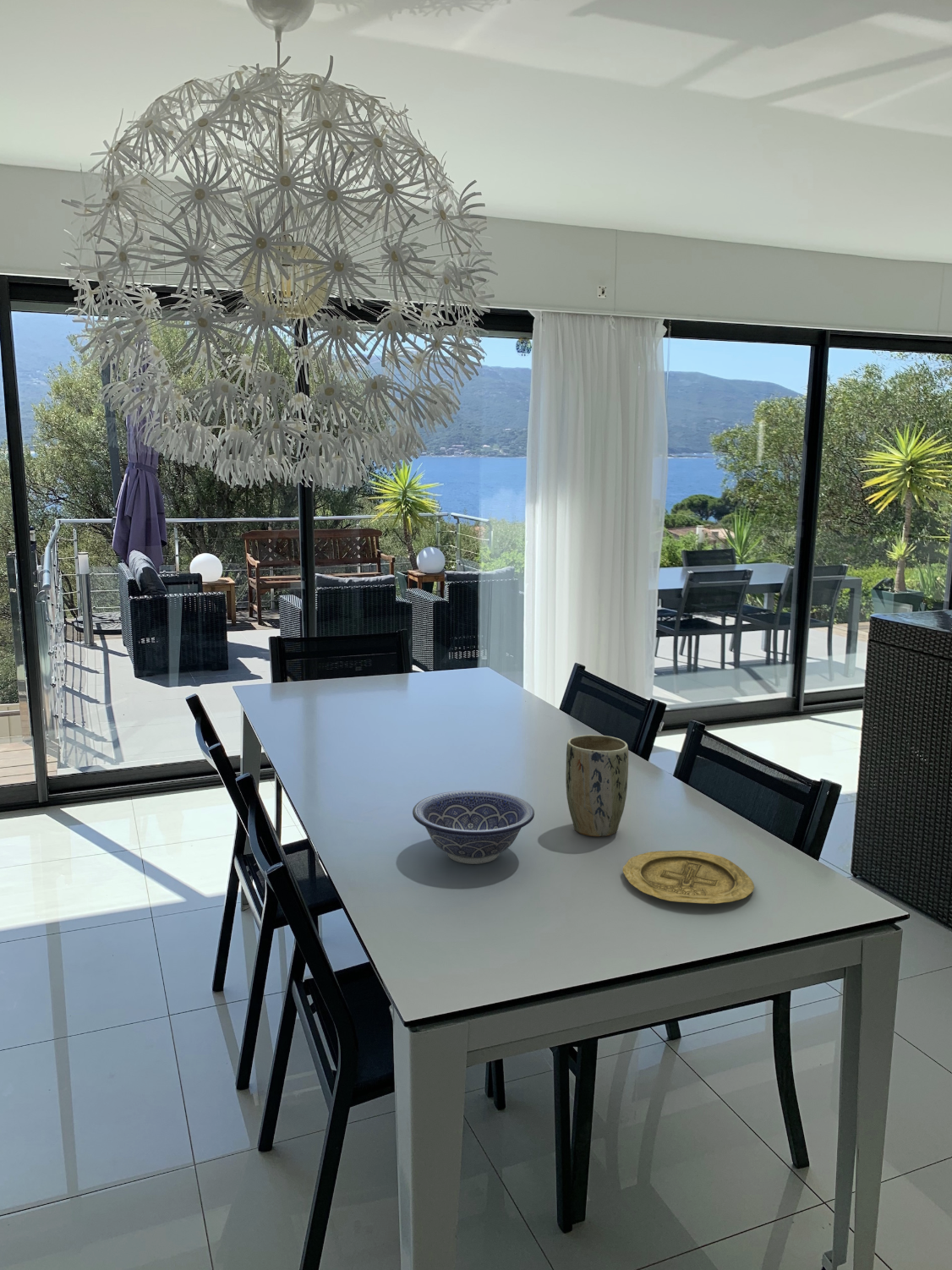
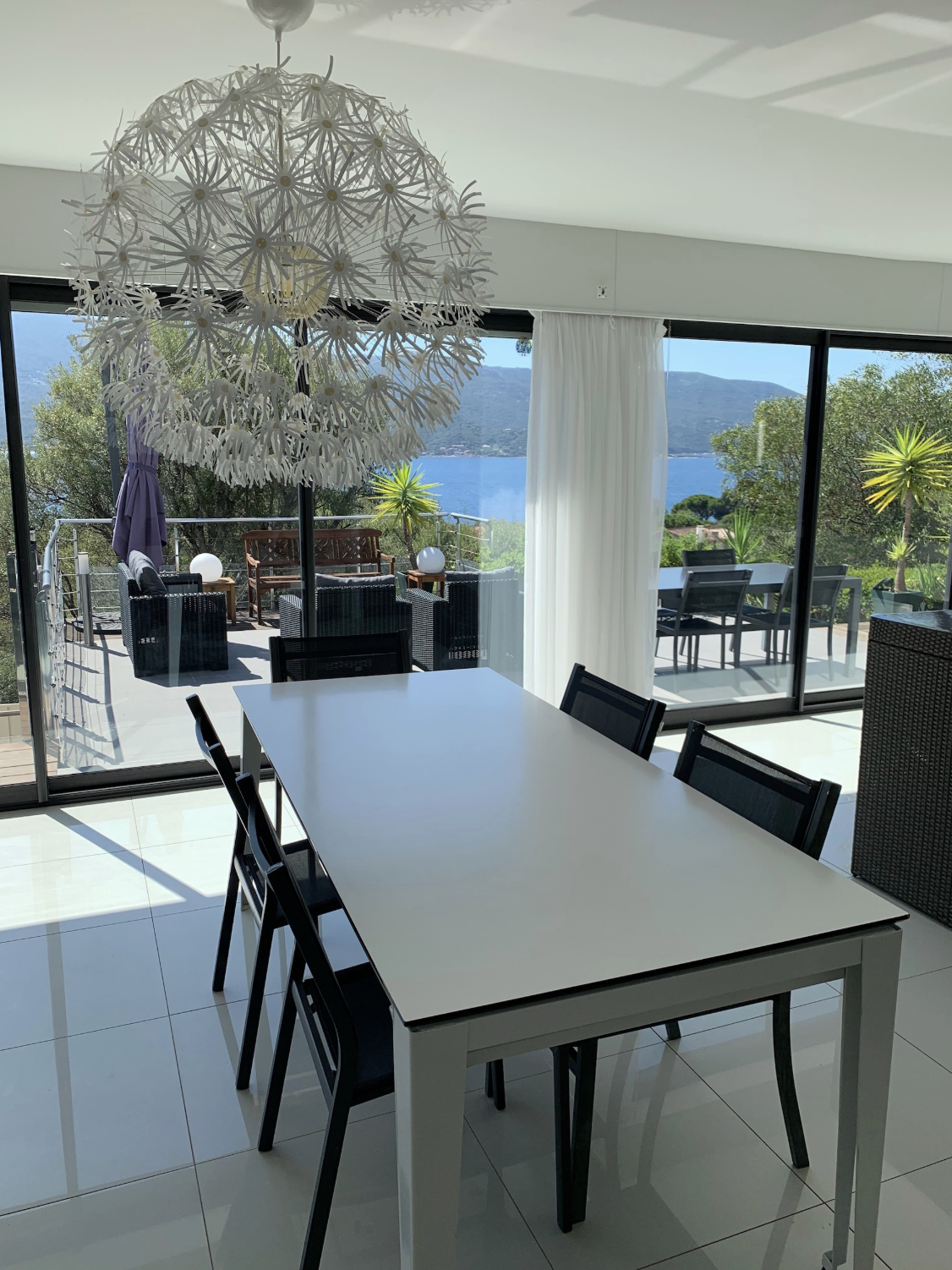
- plant pot (596, 786)
- decorative bowl (473, 831)
- plate (687, 877)
